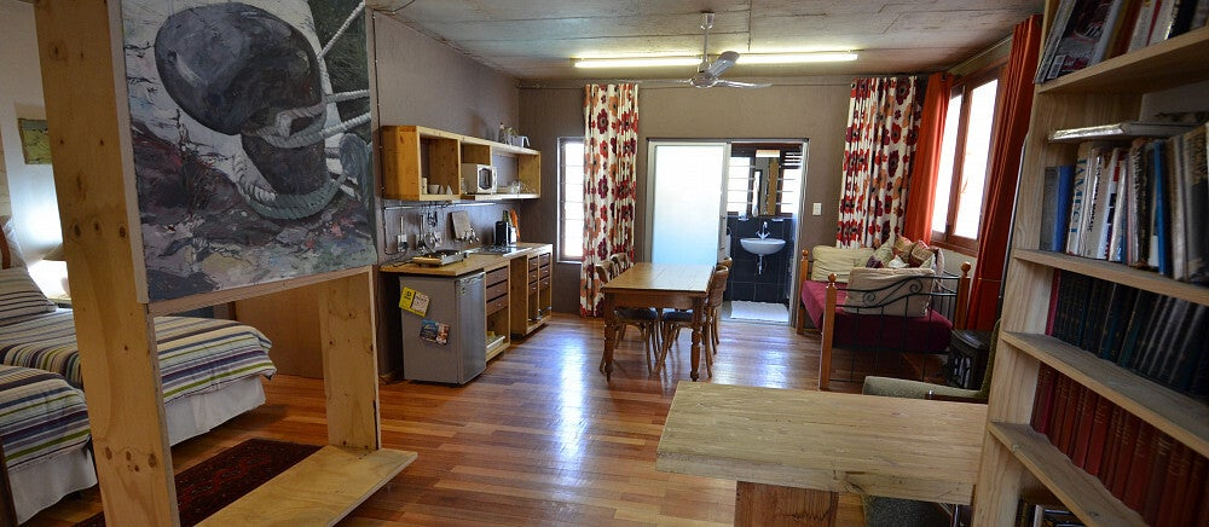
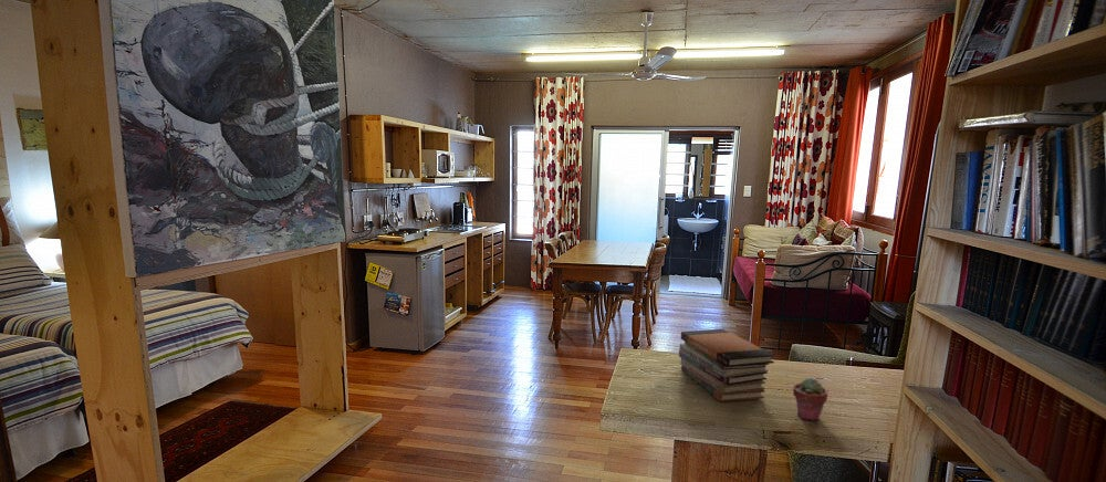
+ potted succulent (810, 397)
+ book stack (721, 362)
